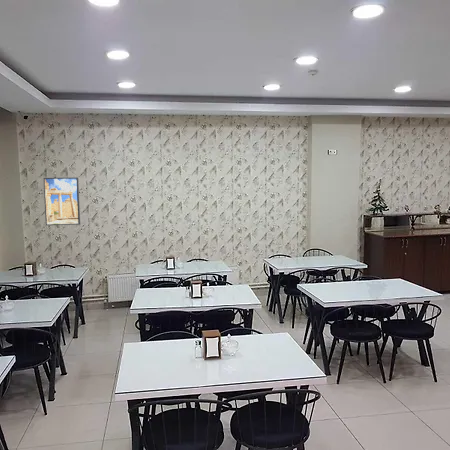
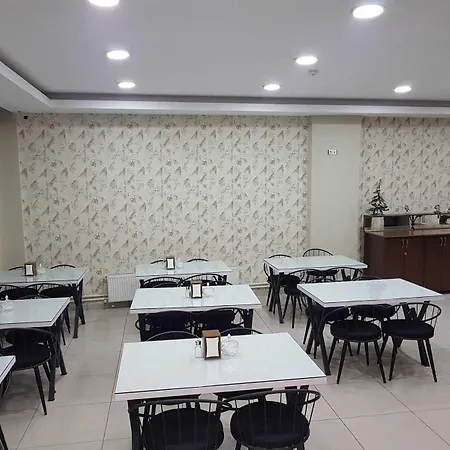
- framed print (62, 201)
